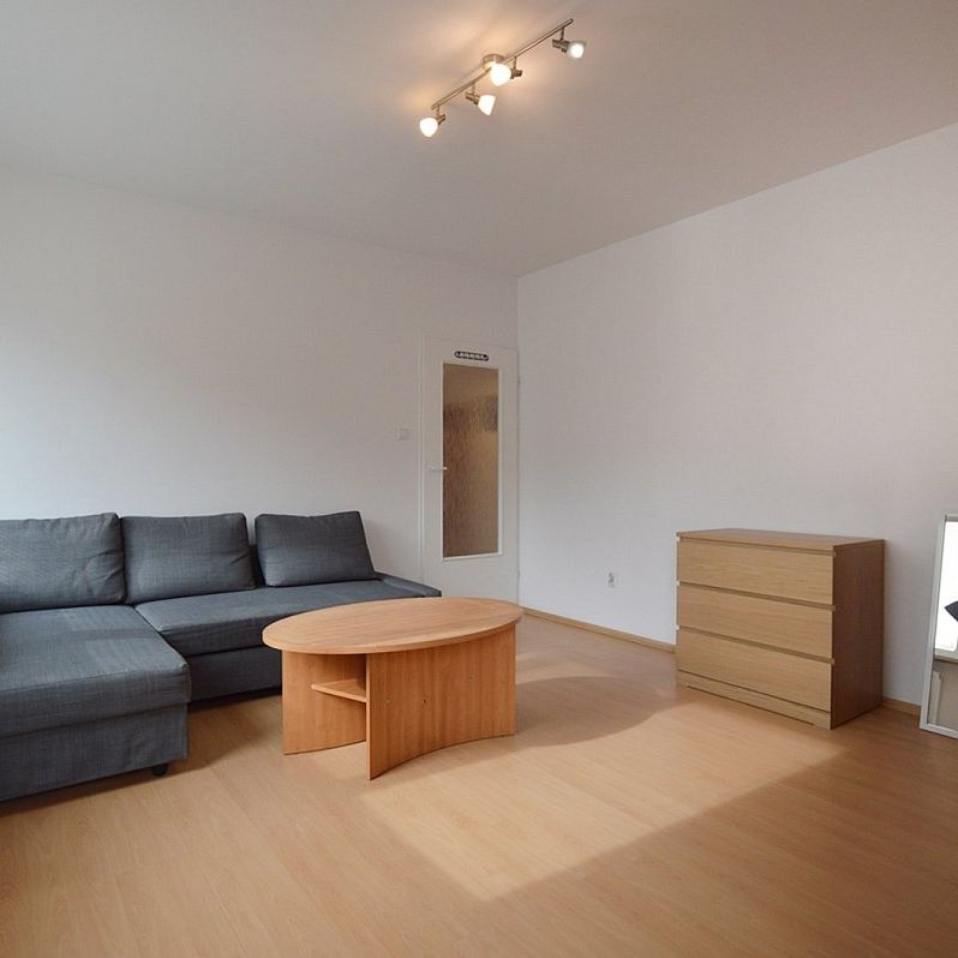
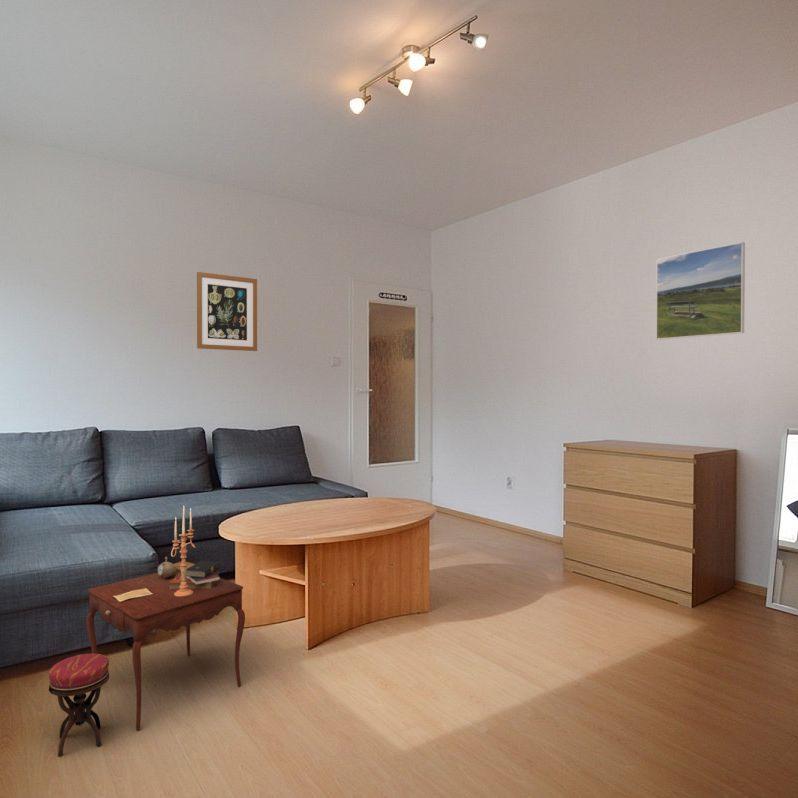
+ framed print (697, 293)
+ side table (137, 602)
+ wall art (227, 312)
